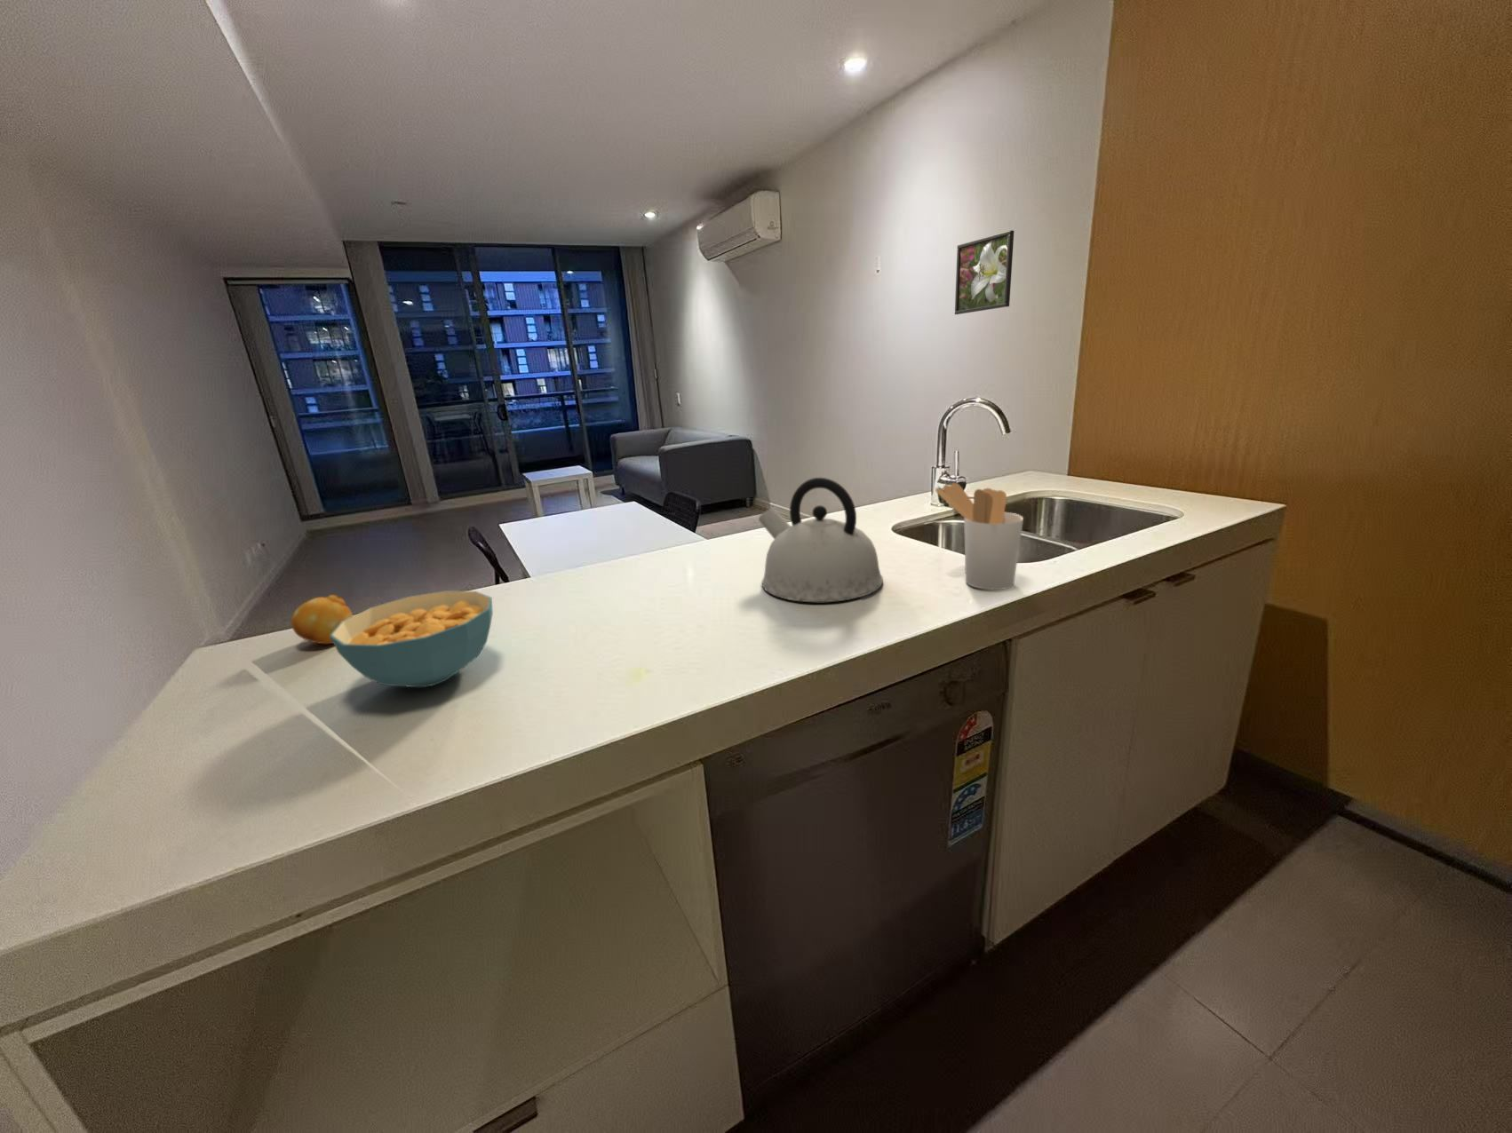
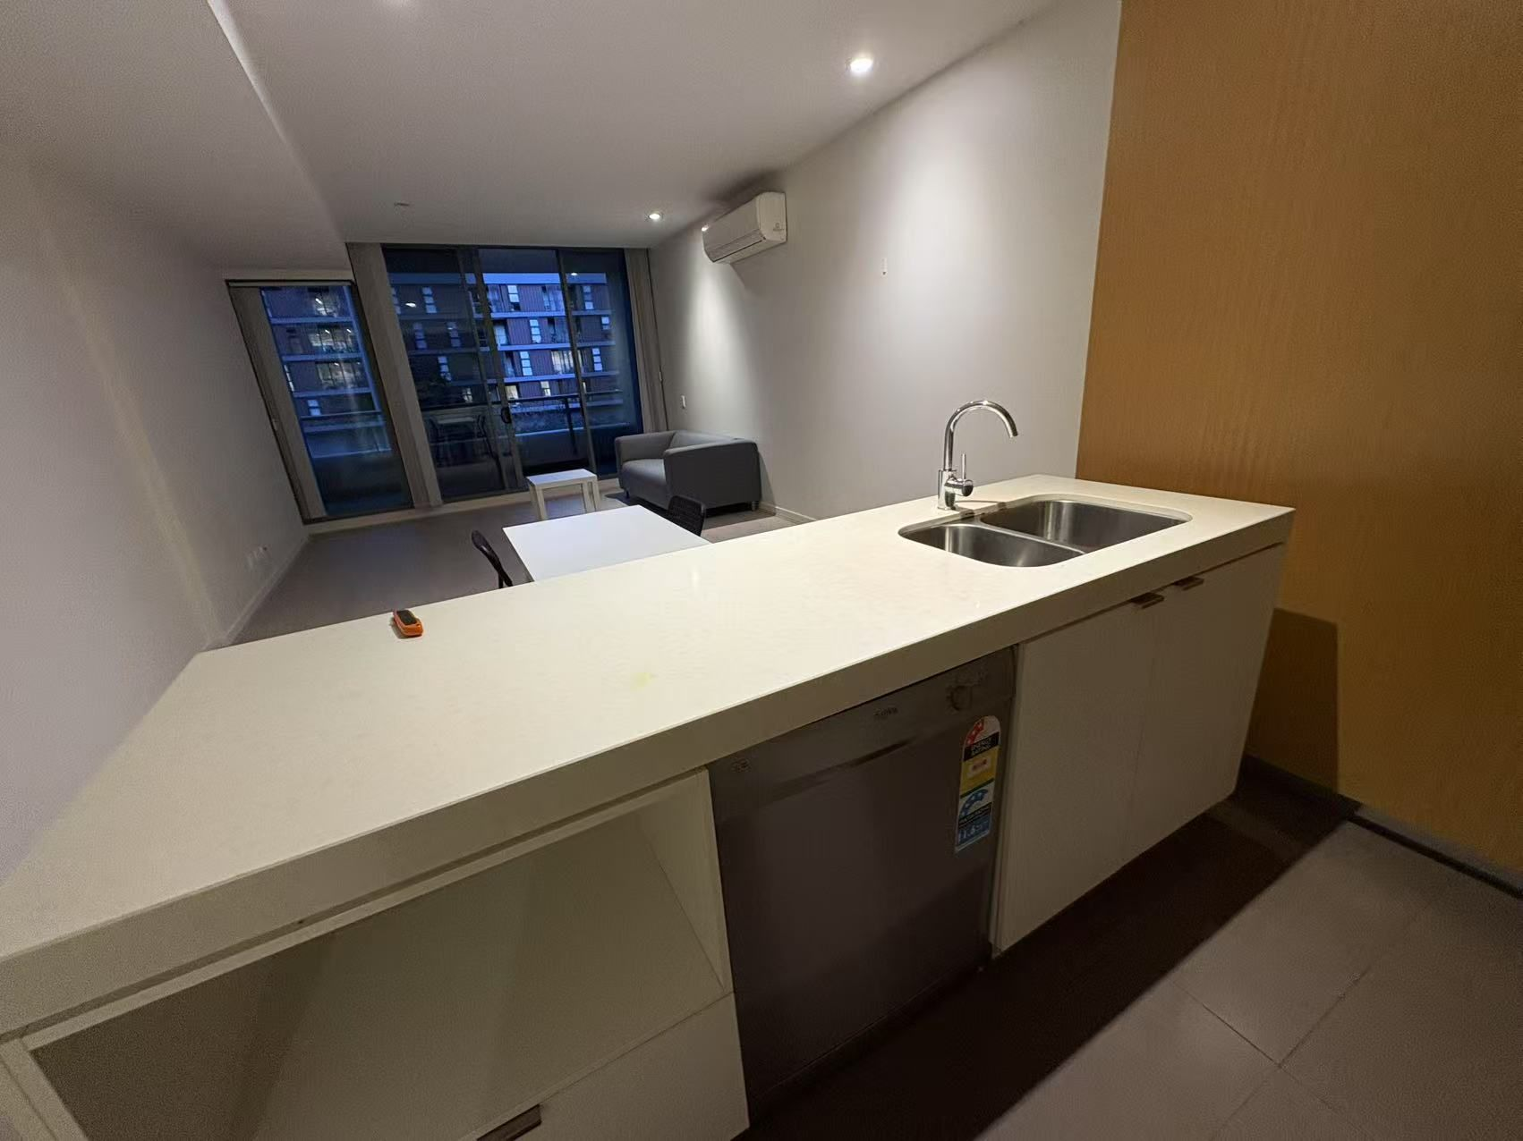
- kettle (814, 530)
- fruit (323, 621)
- utensil holder (977, 533)
- cereal bowl (424, 646)
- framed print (982, 275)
